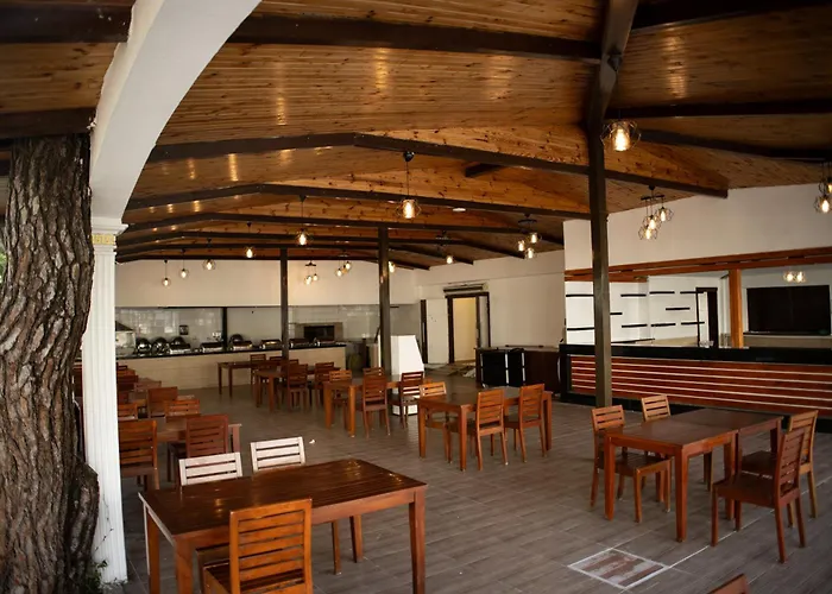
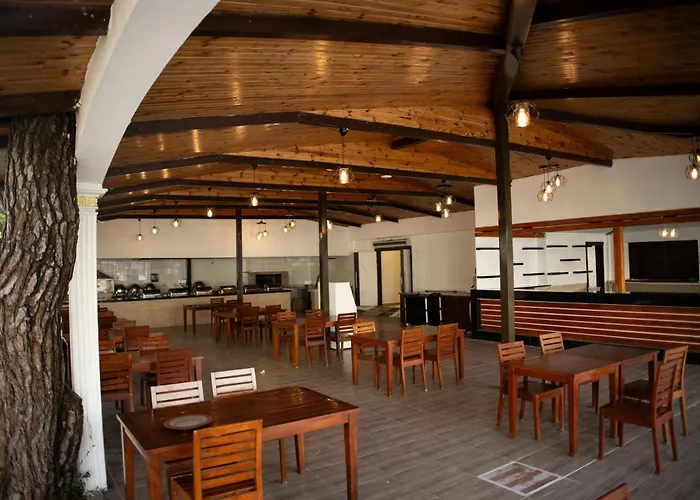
+ plate (188, 422)
